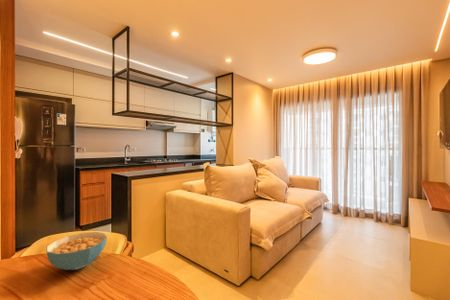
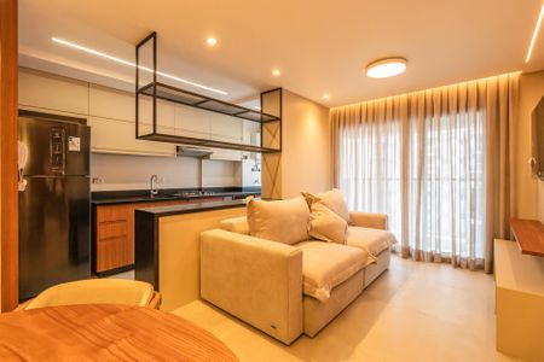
- cereal bowl (78, 253)
